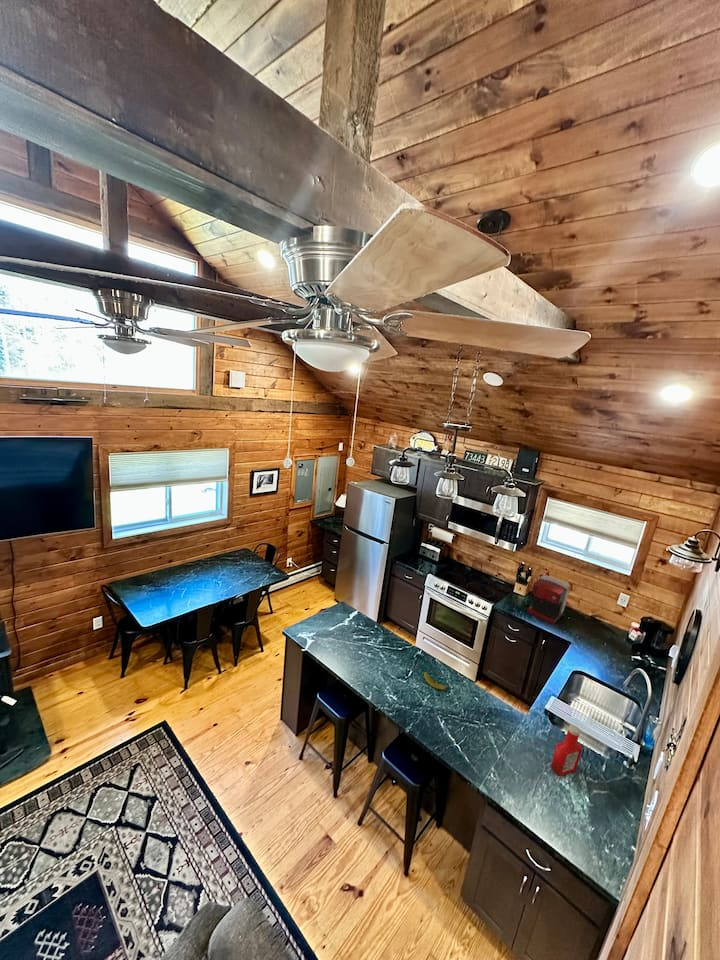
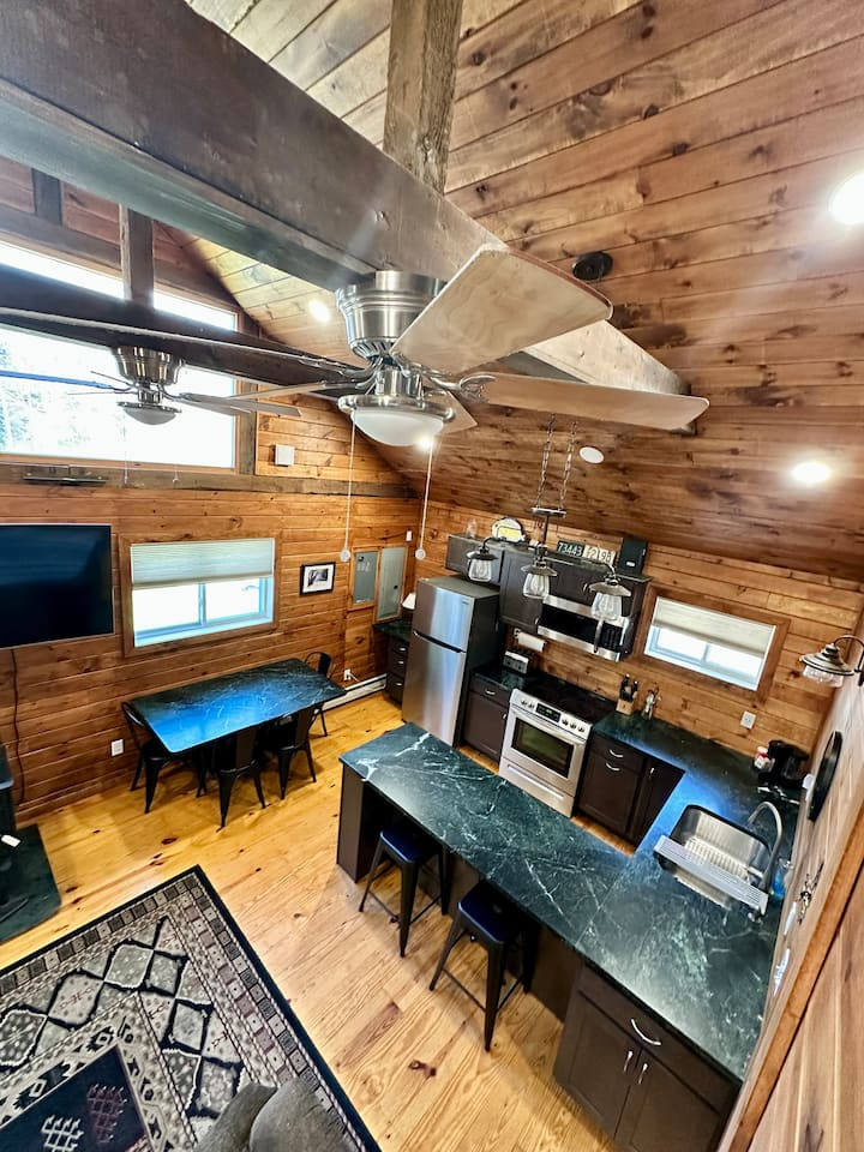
- banana (434, 682)
- coffee maker (547, 598)
- soap bottle (568, 748)
